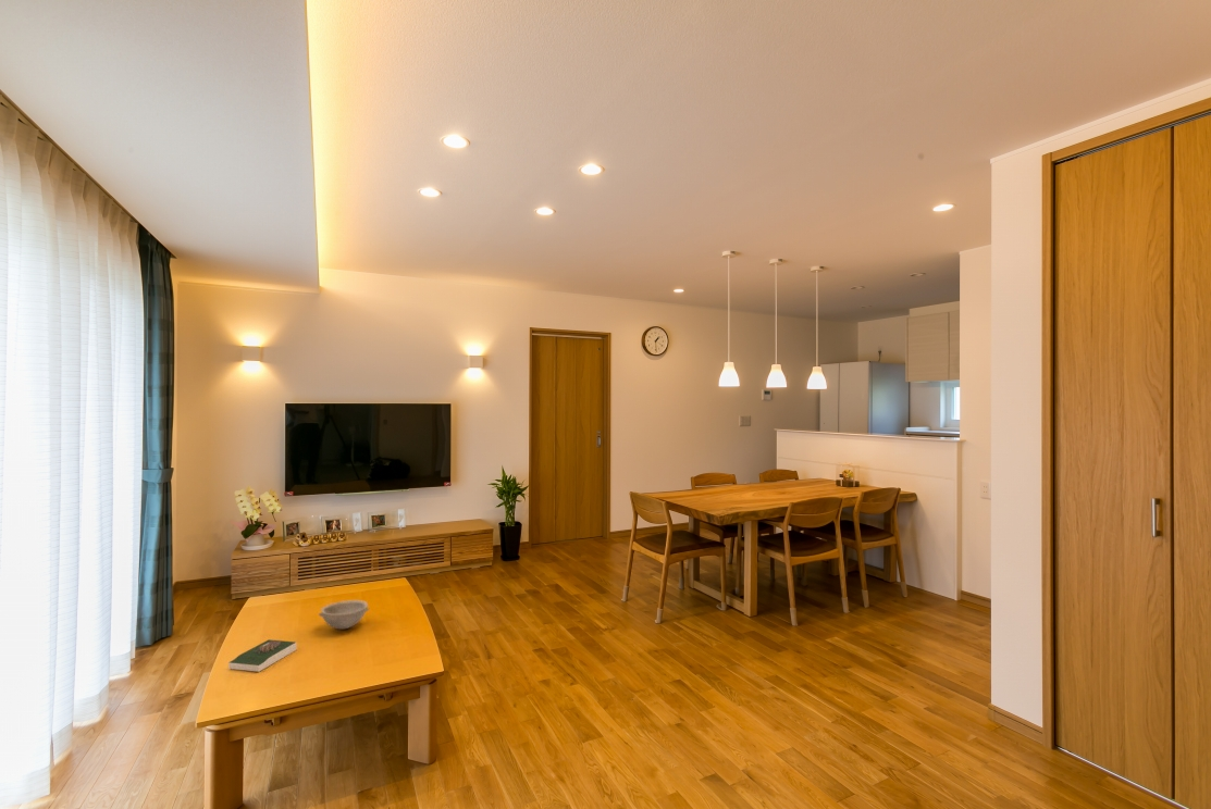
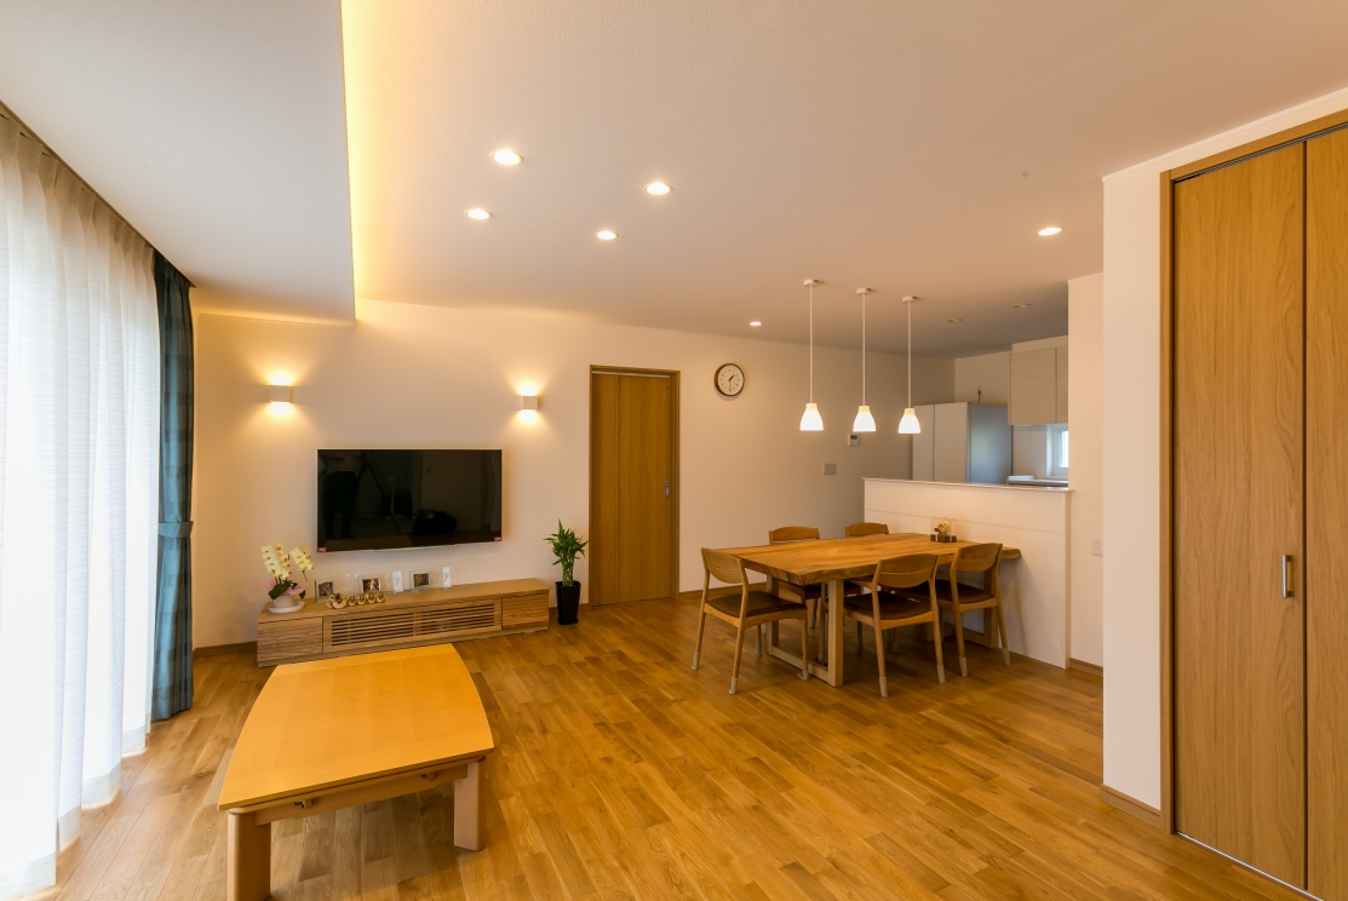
- bowl (344, 617)
- book (263, 651)
